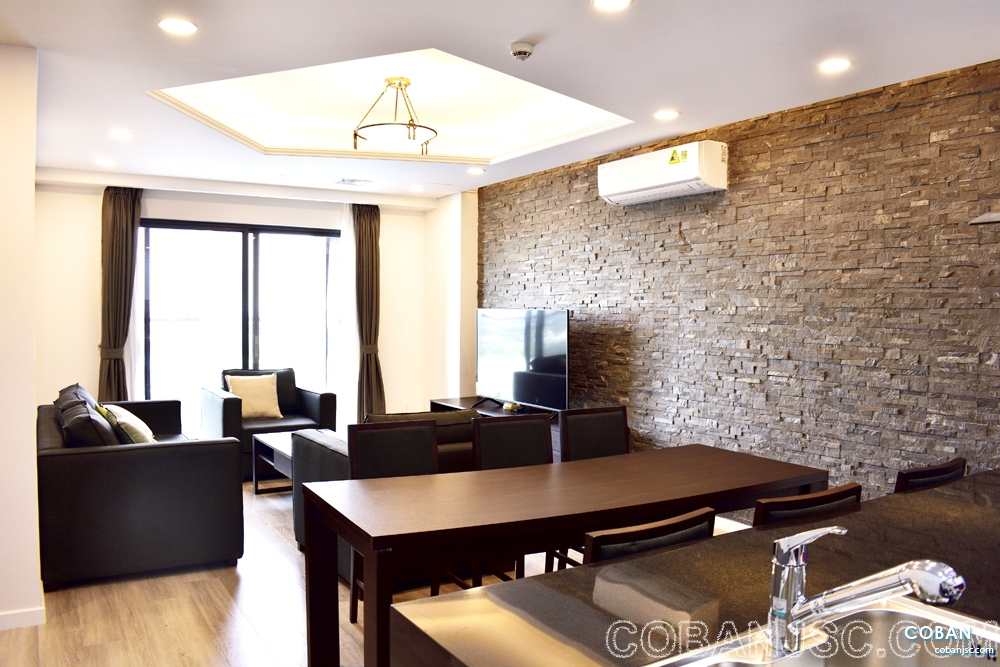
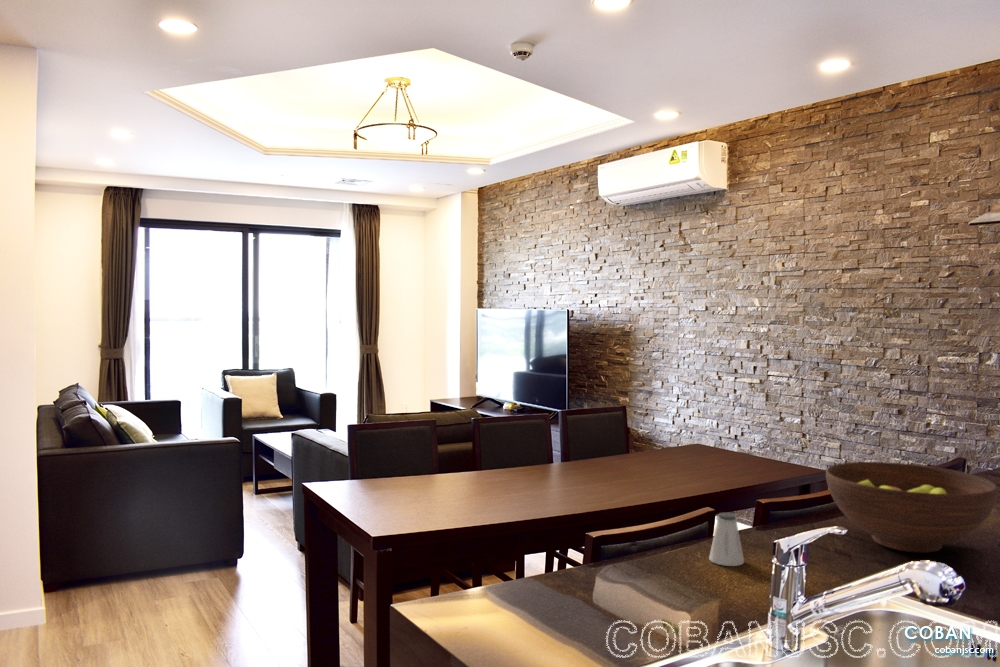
+ saltshaker (726, 537)
+ fruit bowl (907, 511)
